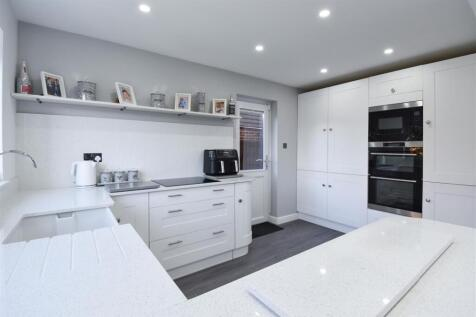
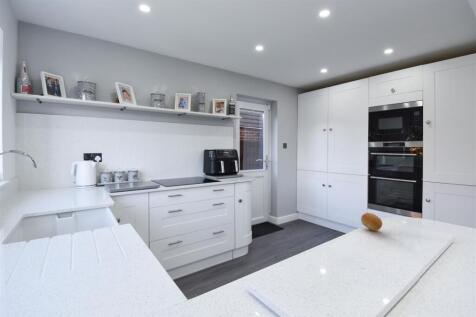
+ fruit (371, 221)
